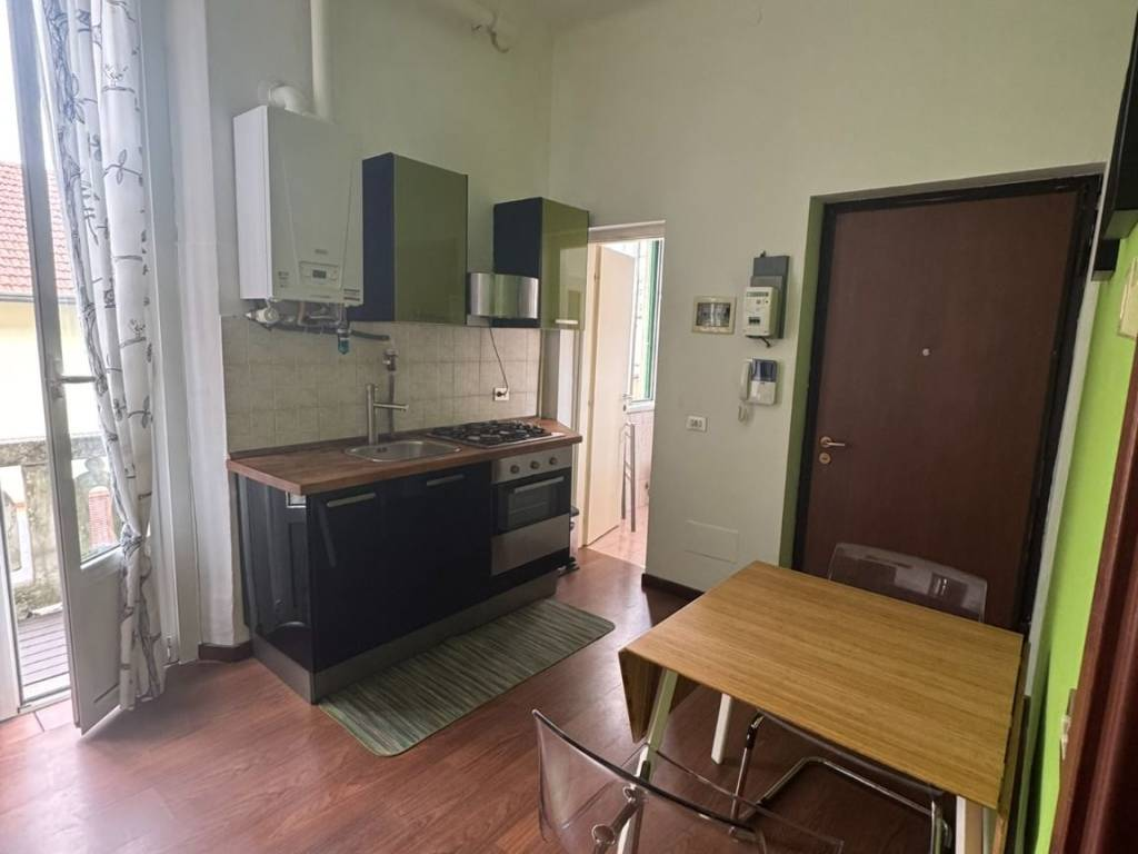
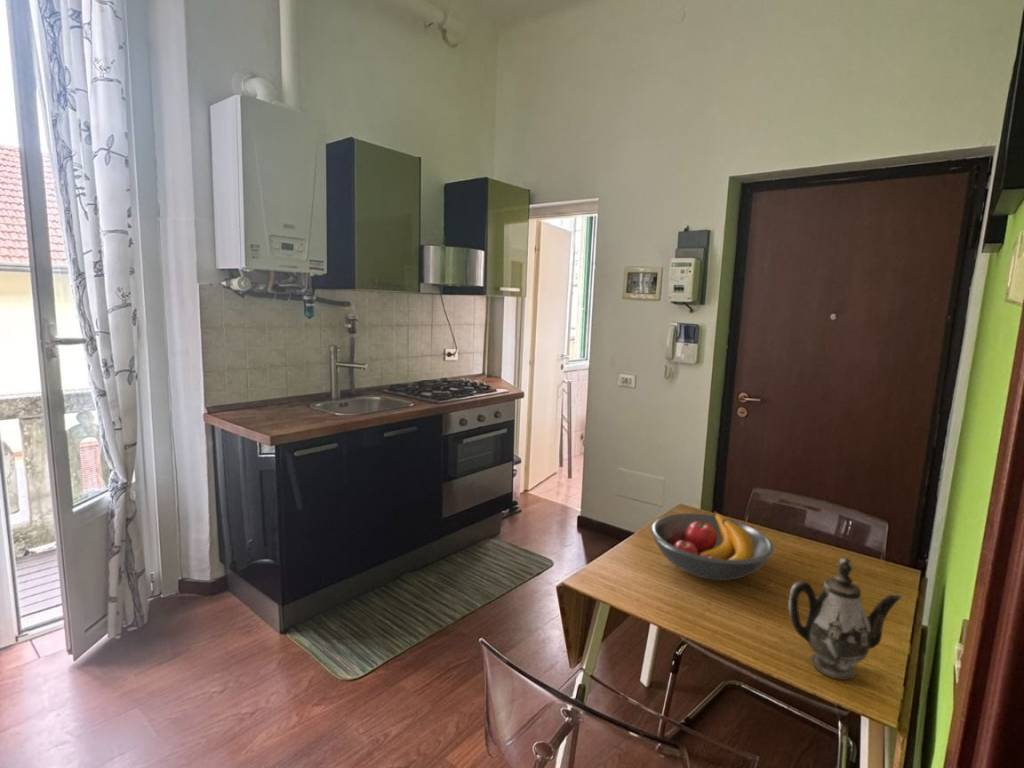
+ teapot (841, 614)
+ fruit bowl (709, 546)
